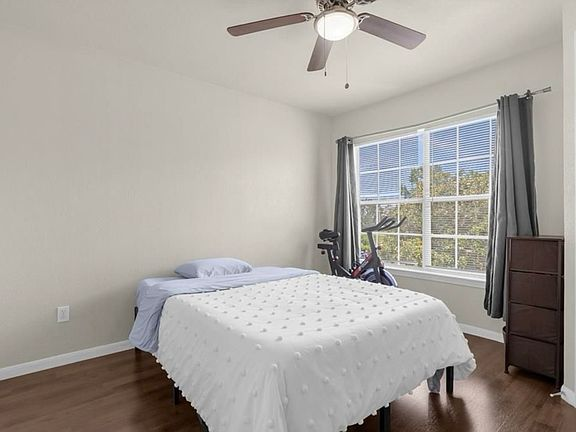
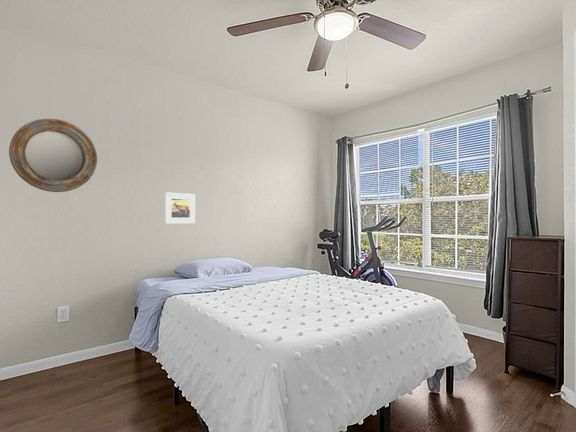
+ home mirror (56, 155)
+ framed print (180, 208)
